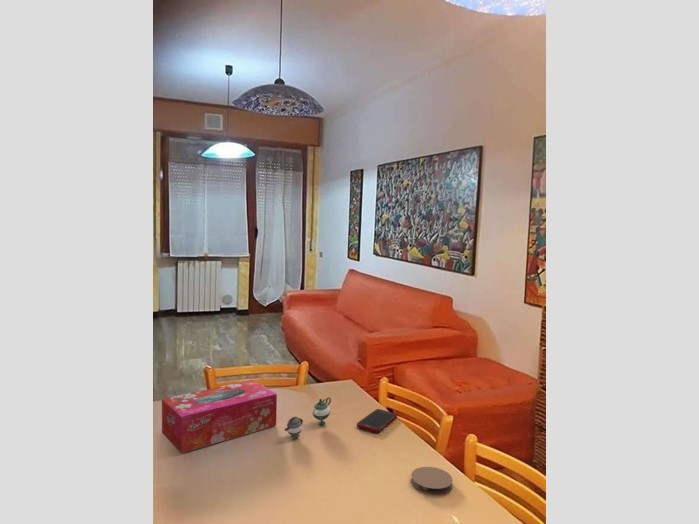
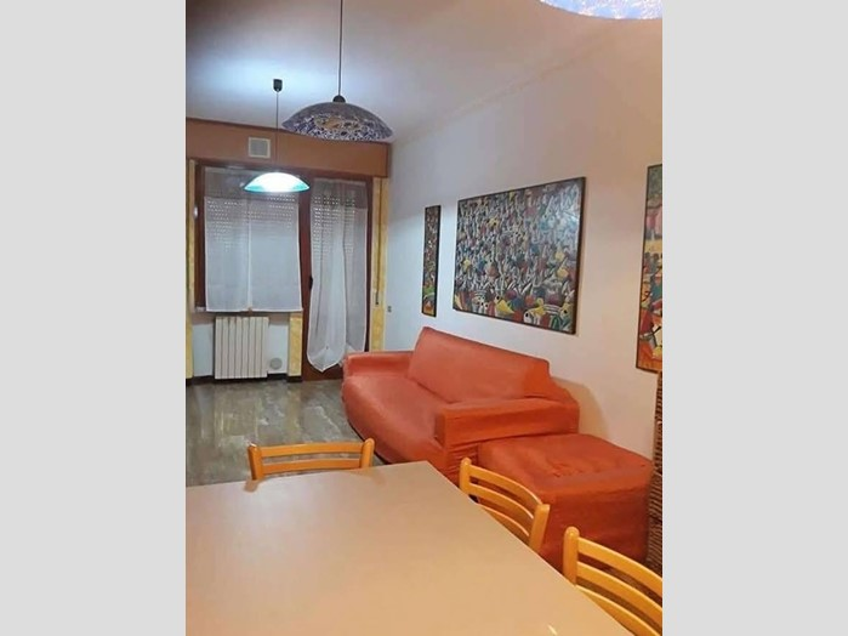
- cell phone (377, 420)
- teapot (313, 415)
- tissue box (220, 412)
- coaster (431, 479)
